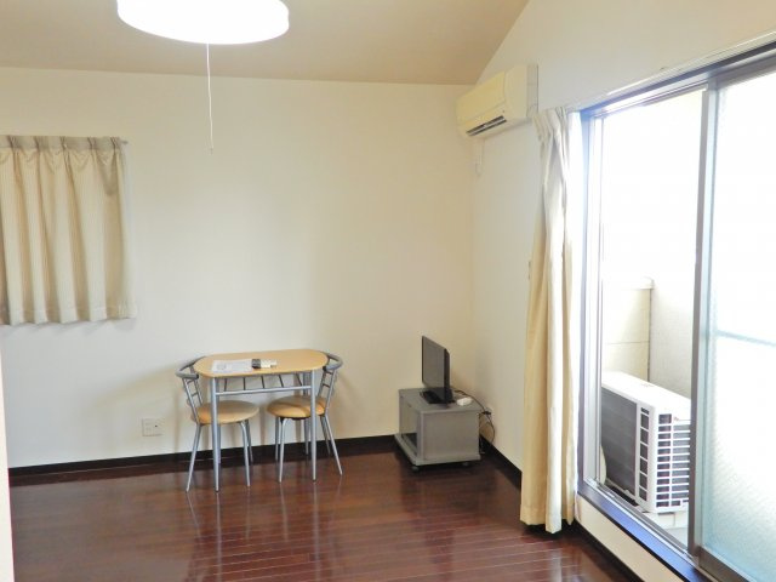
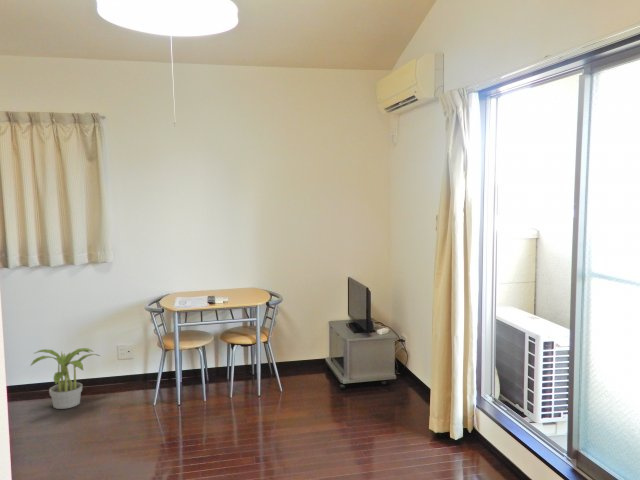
+ potted plant (66, 376)
